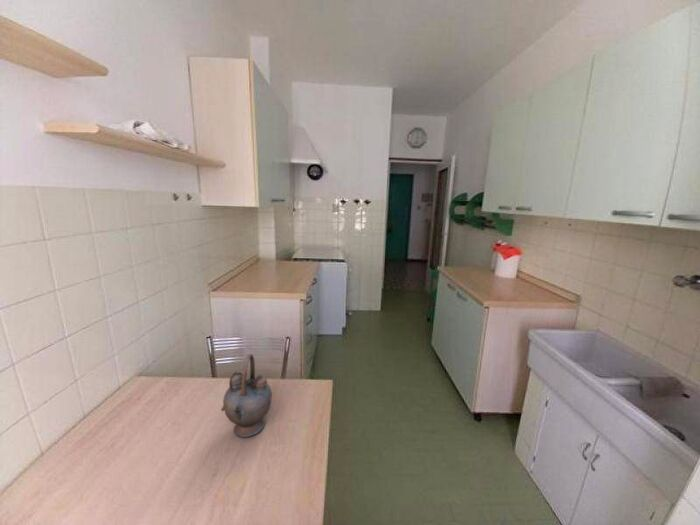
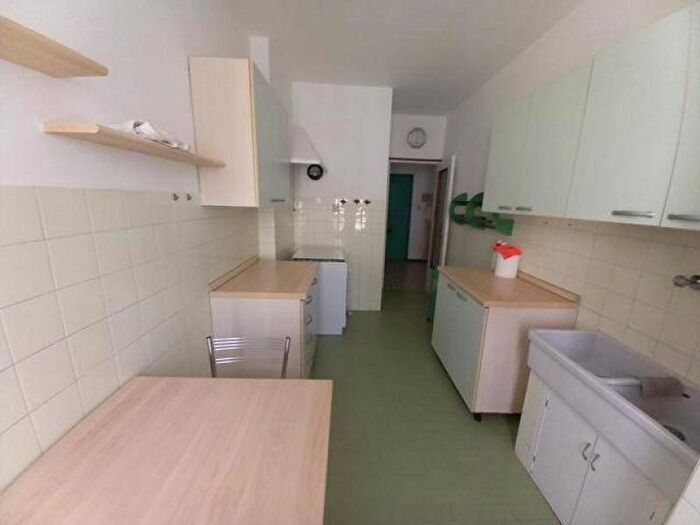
- teapot (245, 395)
